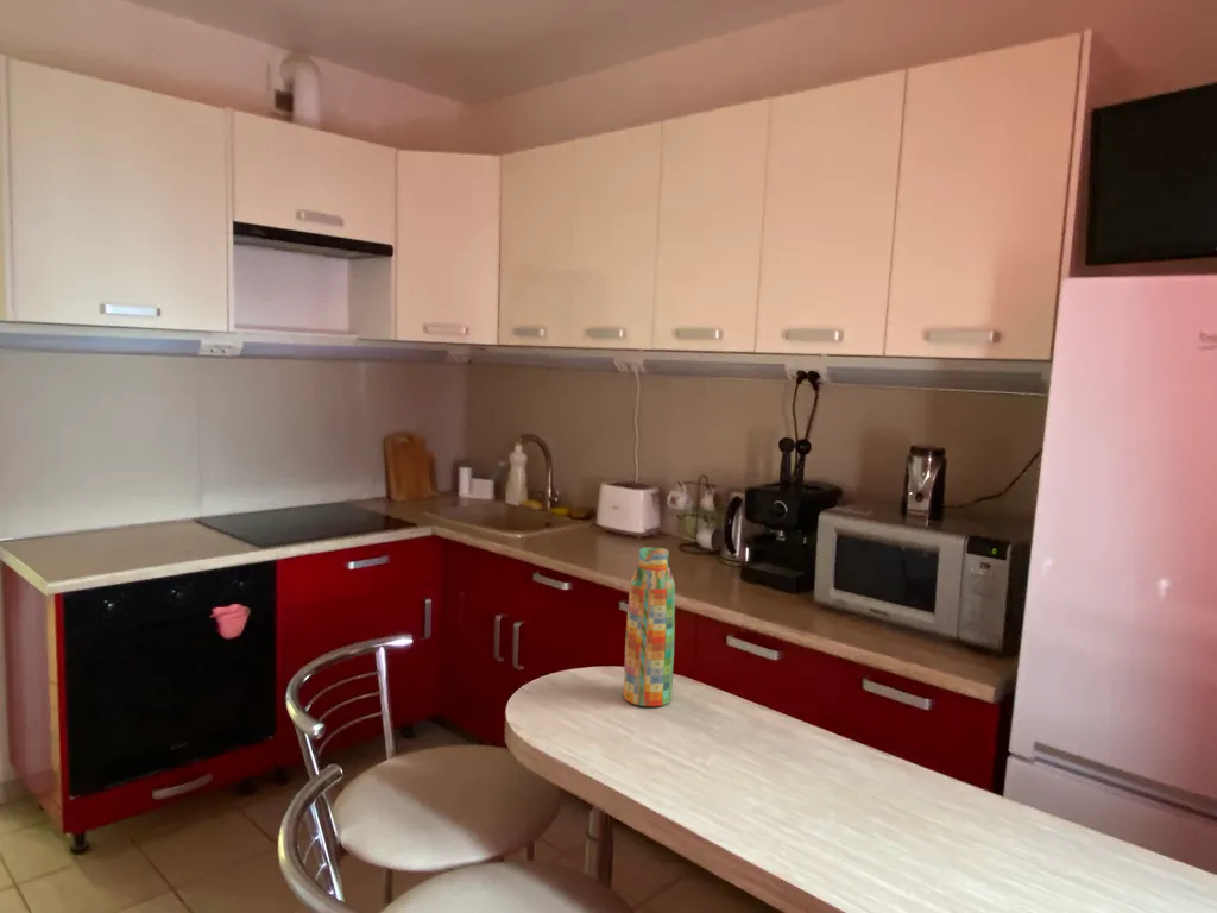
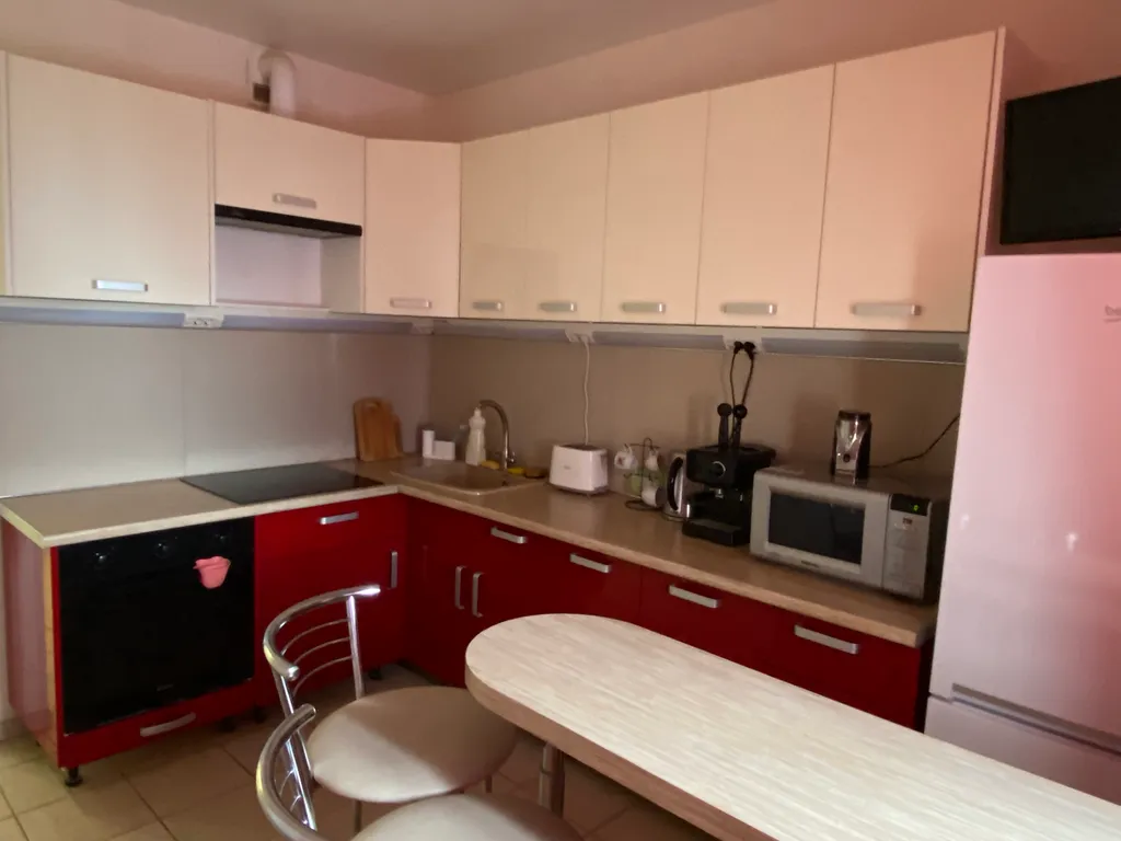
- water bottle (650, 624)
